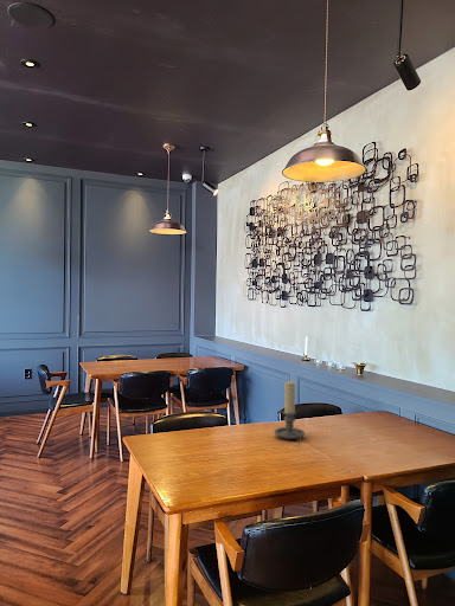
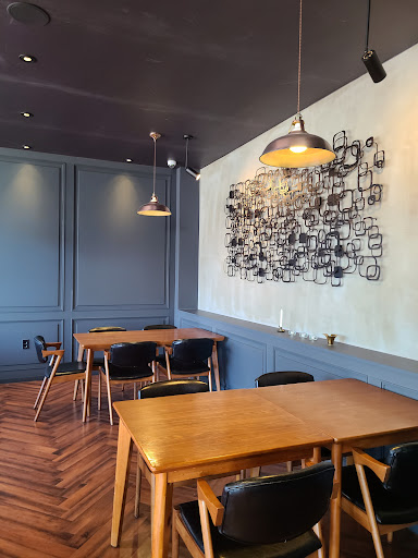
- candle holder (290, 410)
